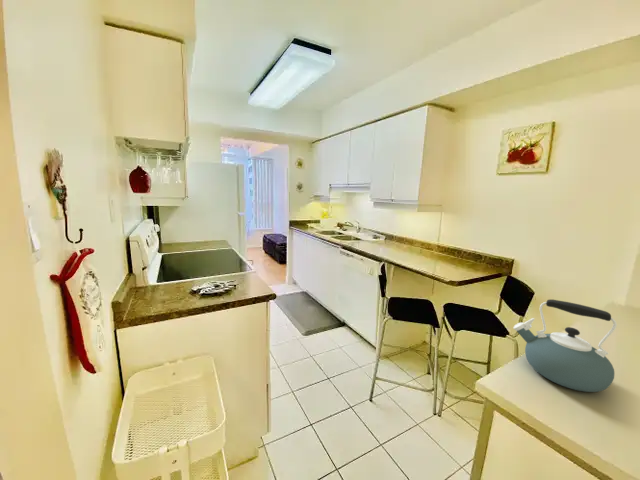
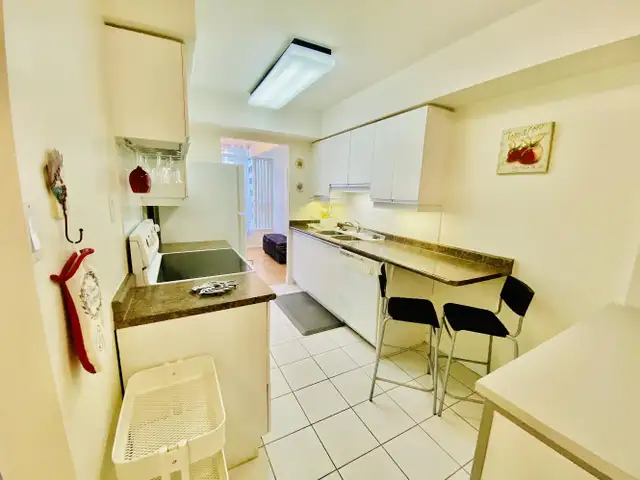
- kettle (561, 338)
